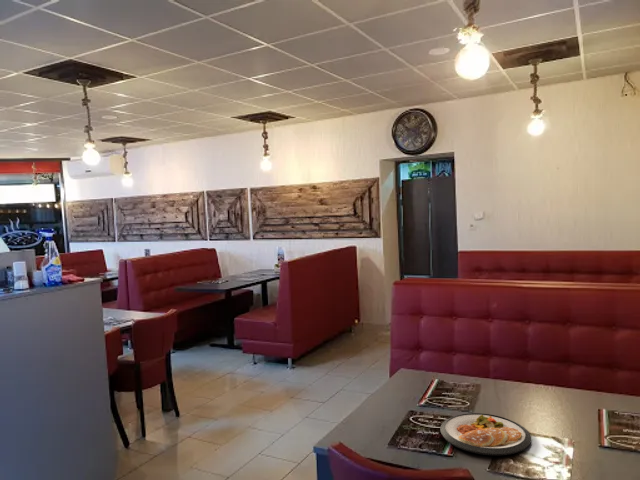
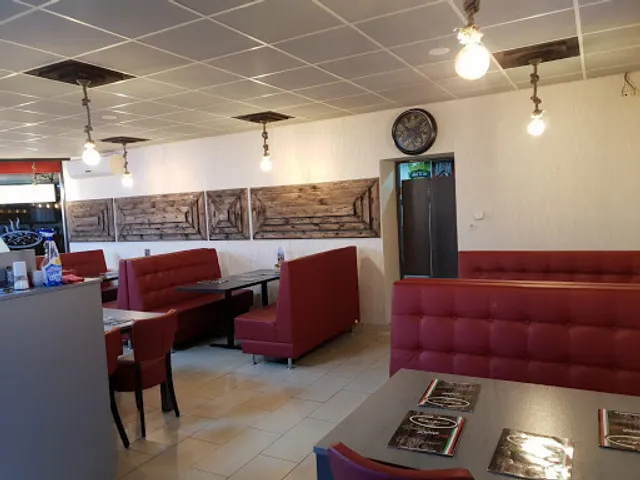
- dish (484, 430)
